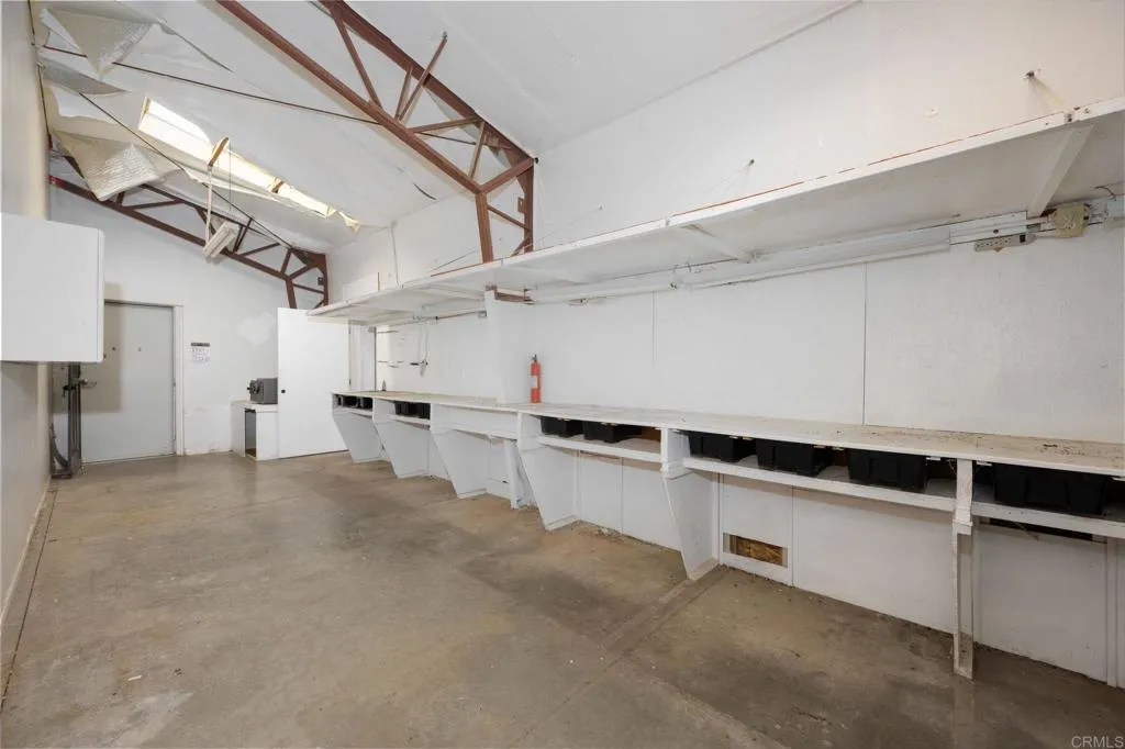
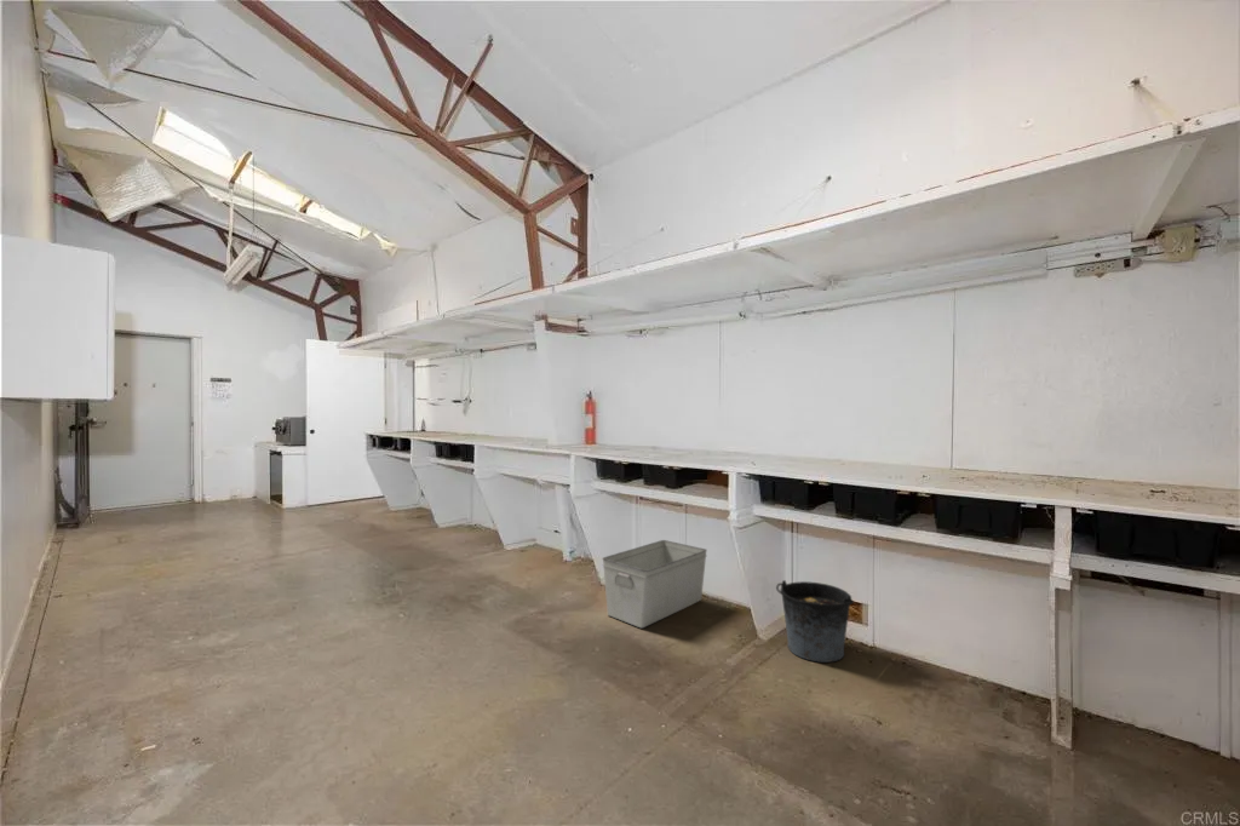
+ bucket (814, 619)
+ storage bin (655, 580)
